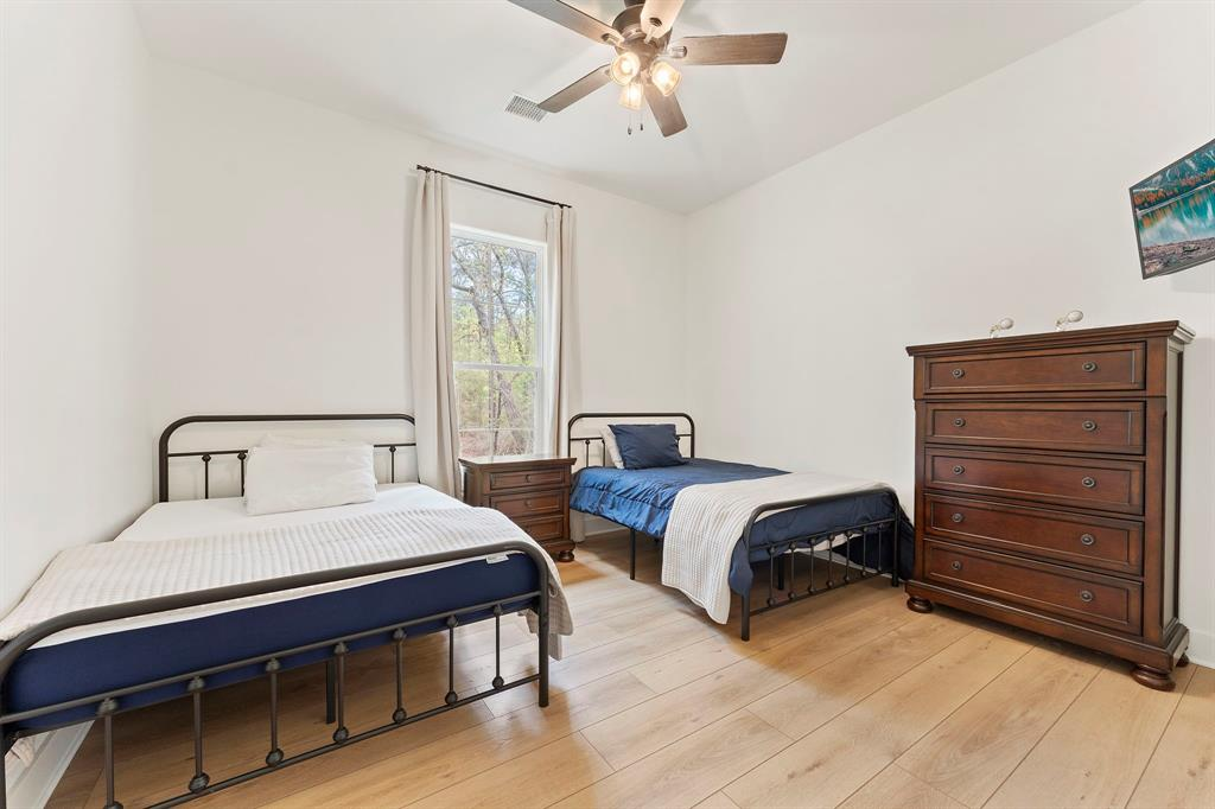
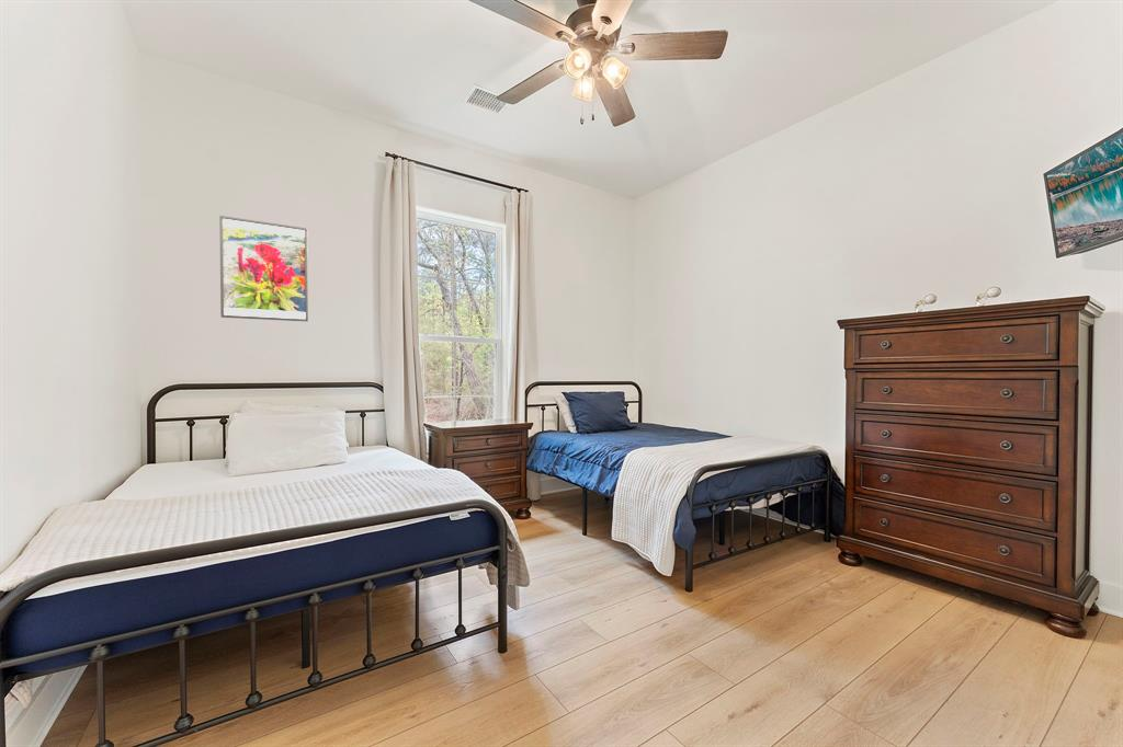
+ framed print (265, 271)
